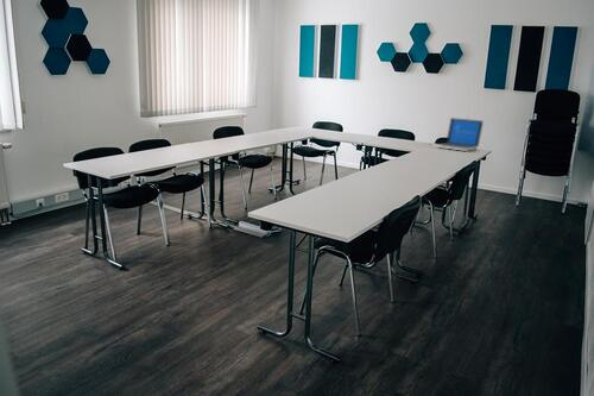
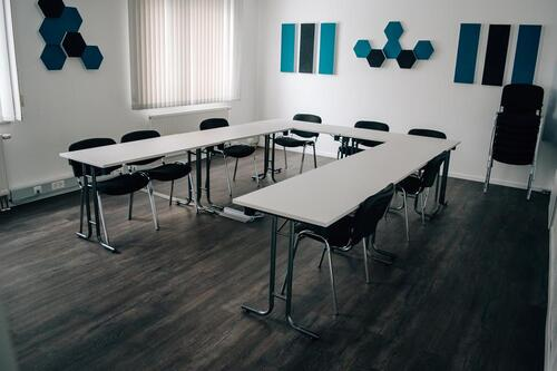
- laptop (457, 133)
